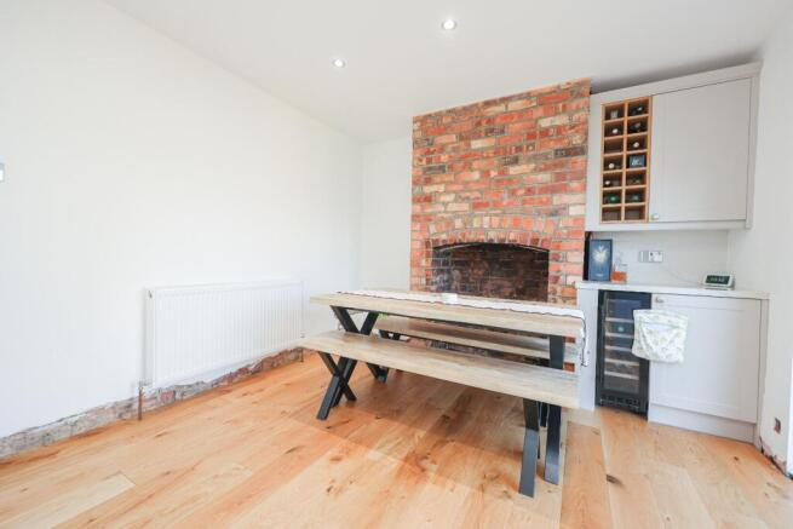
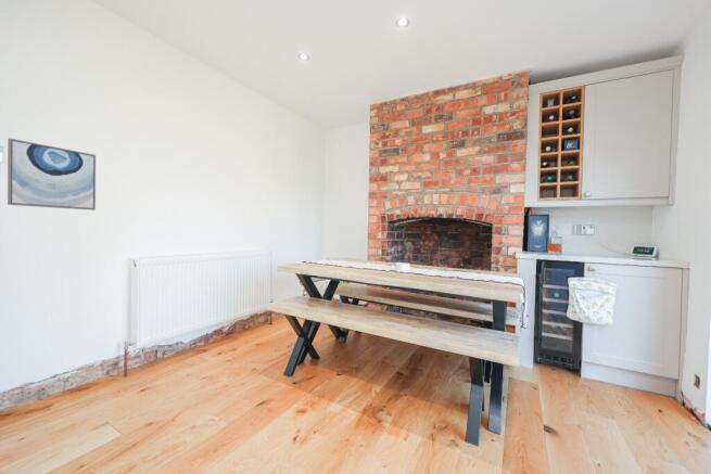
+ wall art (55, 177)
